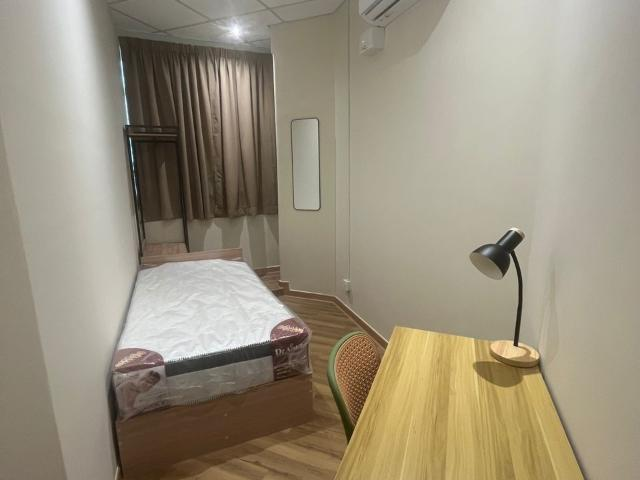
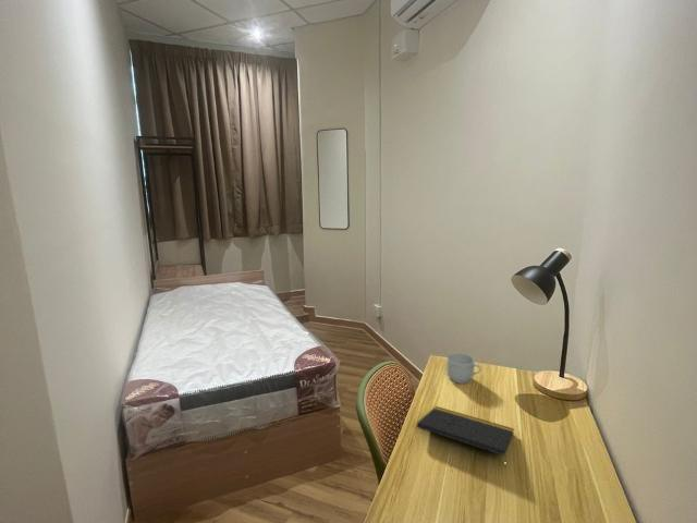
+ mug (463, 369)
+ notepad (465, 428)
